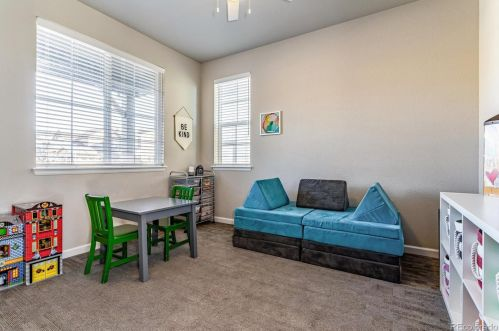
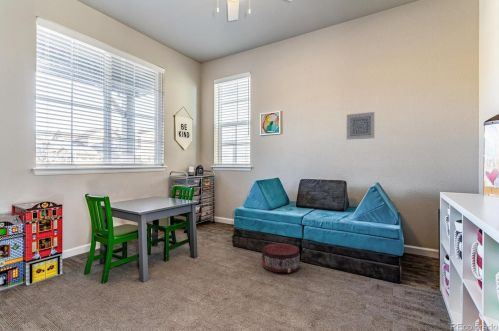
+ wall art (360, 126)
+ pouf (281, 256)
